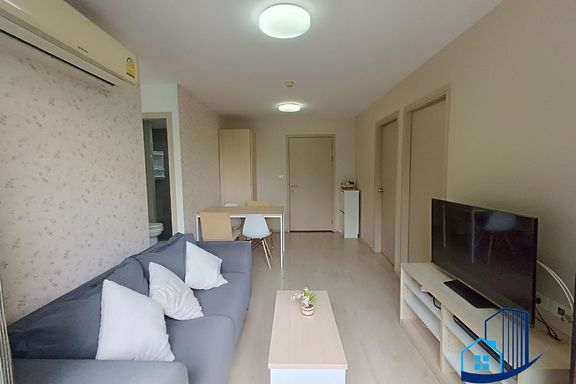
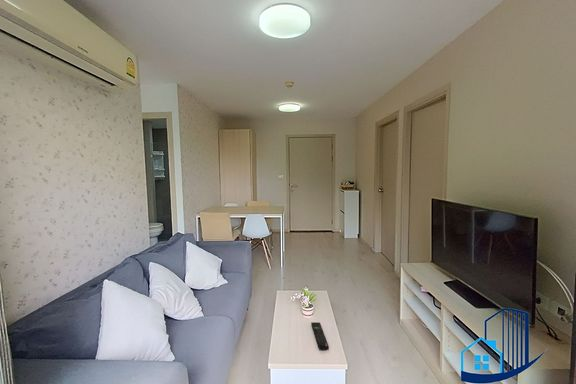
+ remote control (319, 334)
